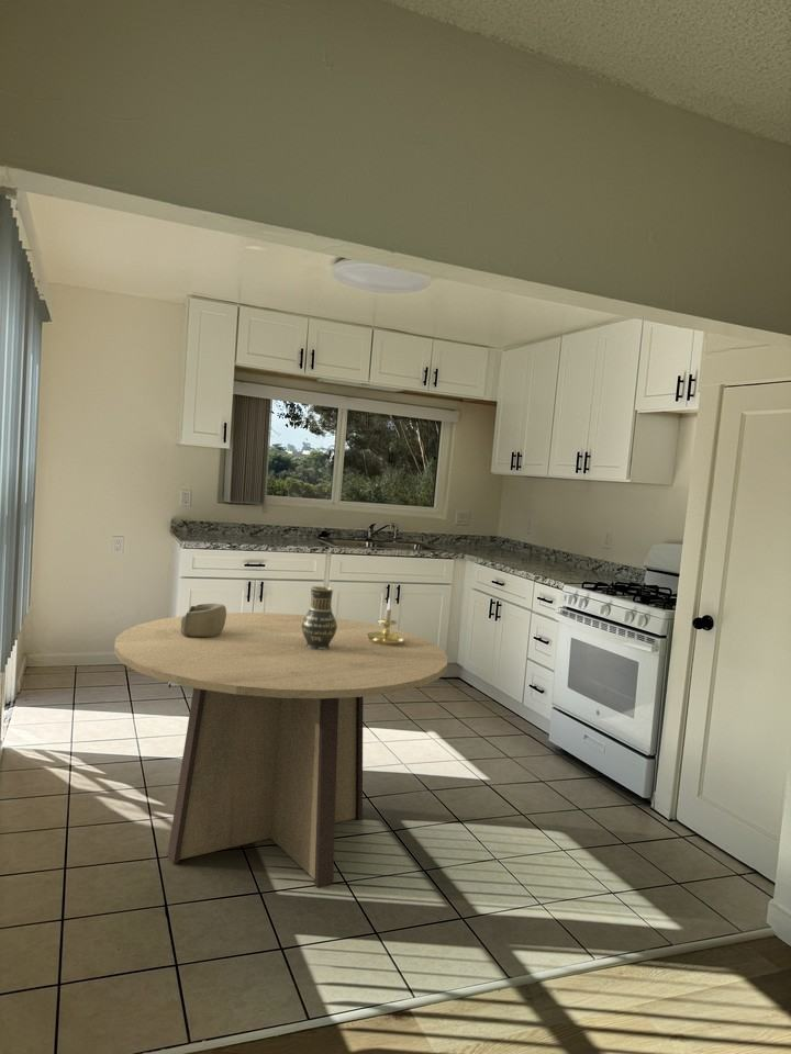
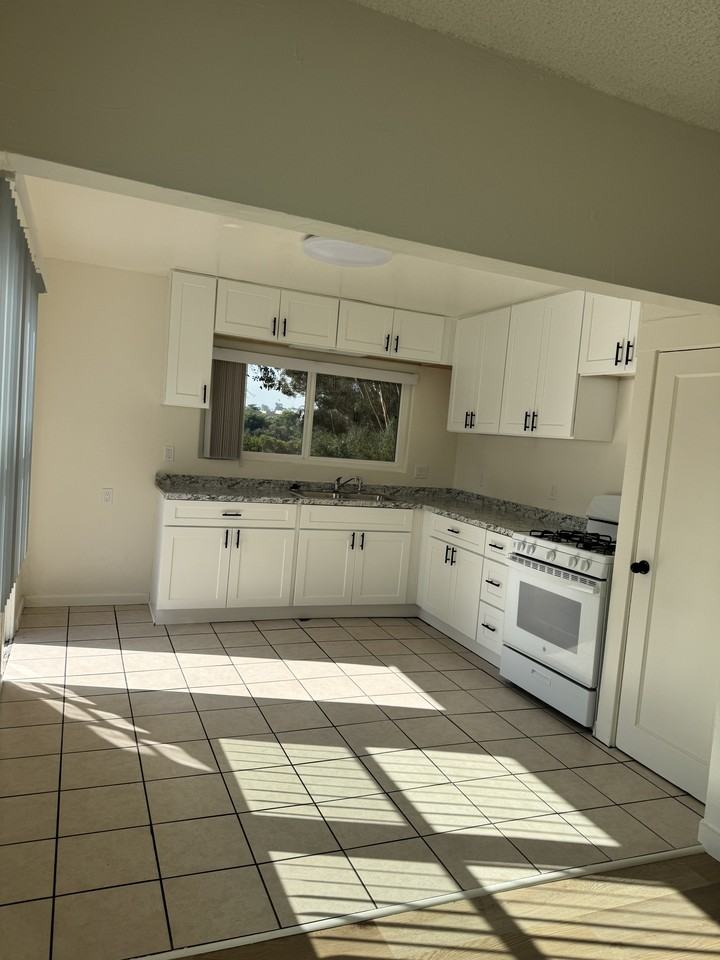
- candle holder (389, 619)
- decorative bowl (203, 618)
- dining table (279, 740)
- vase (320, 617)
